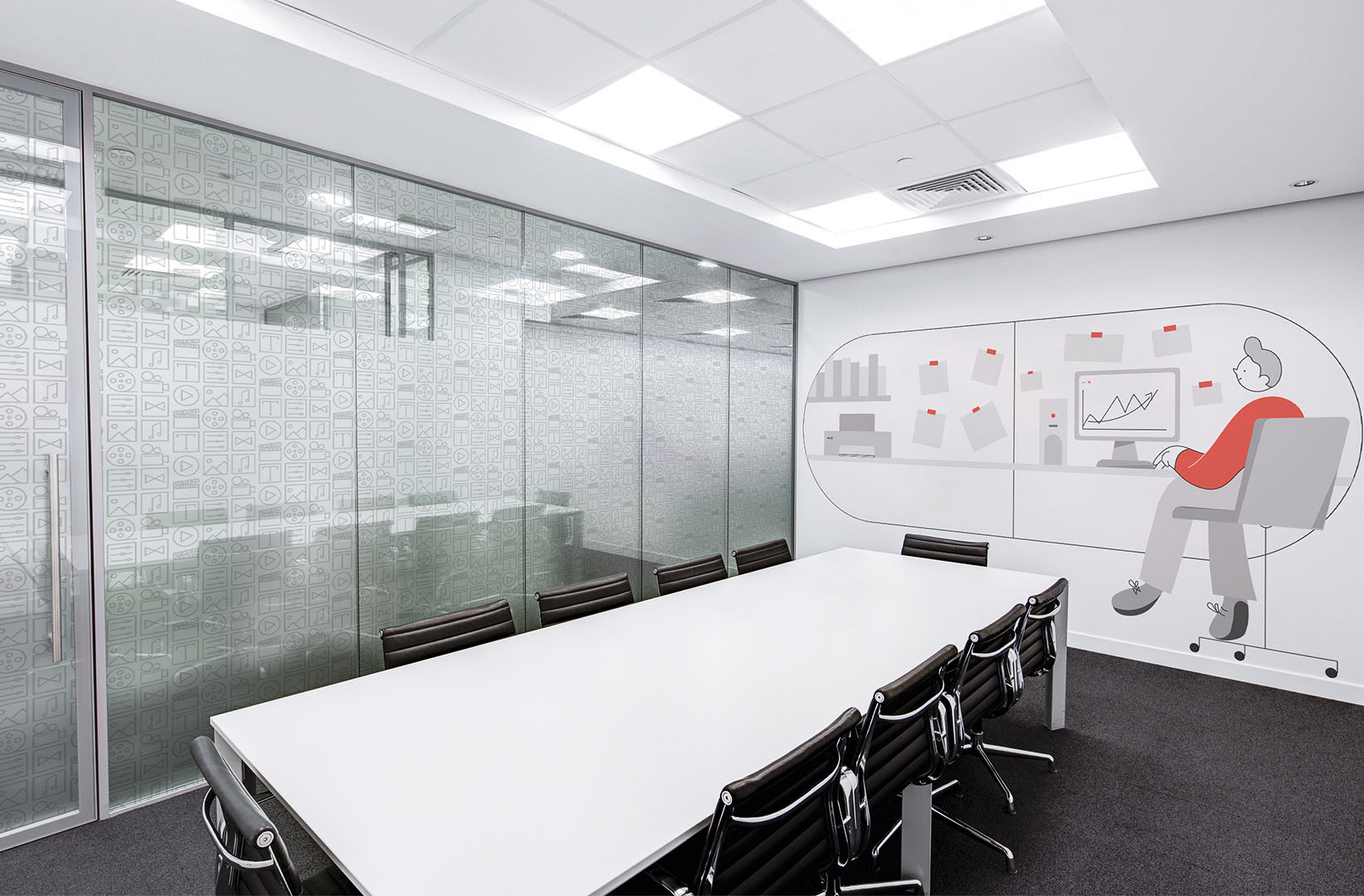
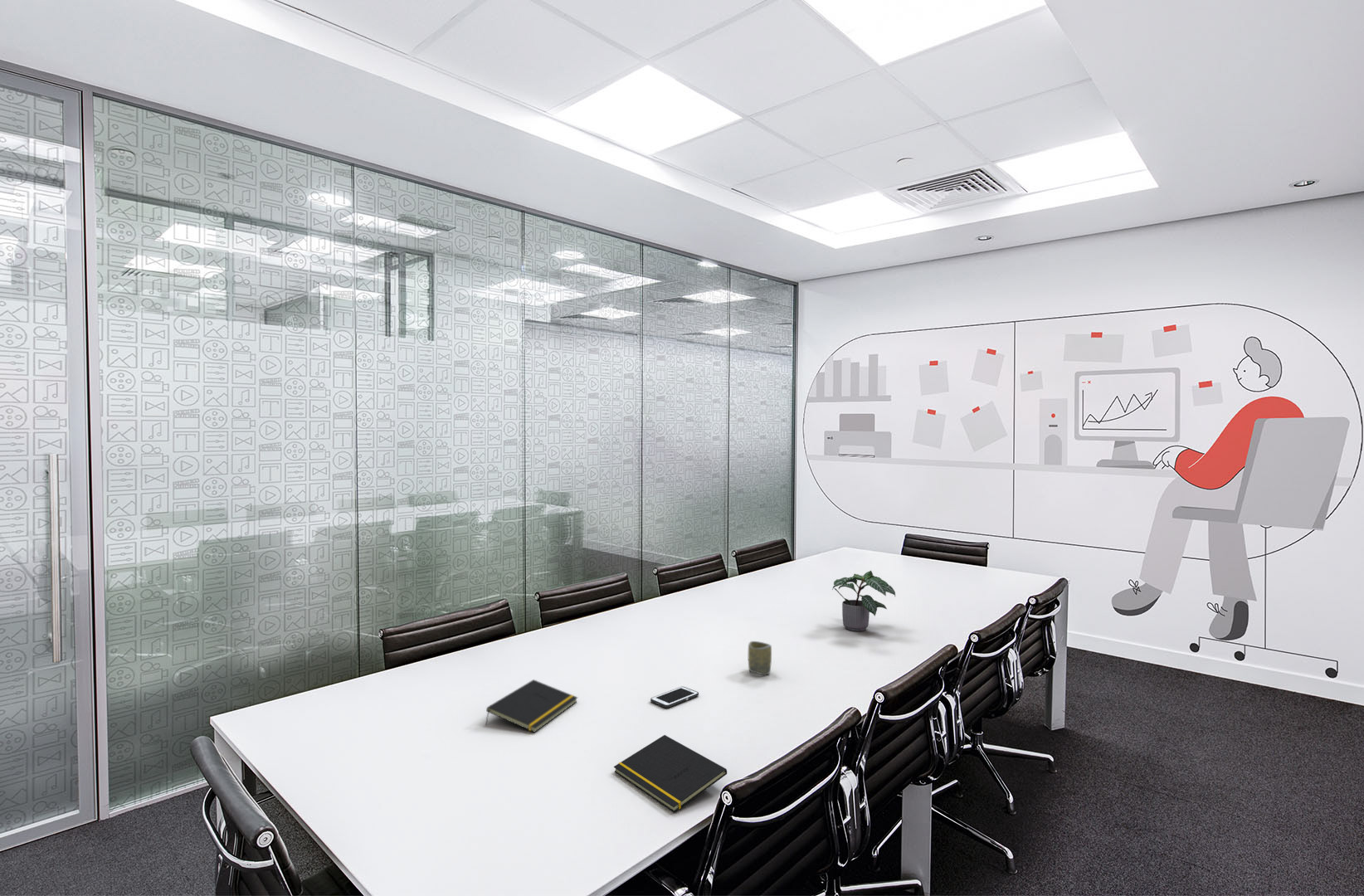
+ notepad (533, 704)
+ cell phone (675, 697)
+ potted plant (862, 601)
+ notepad (669, 770)
+ cup (759, 657)
